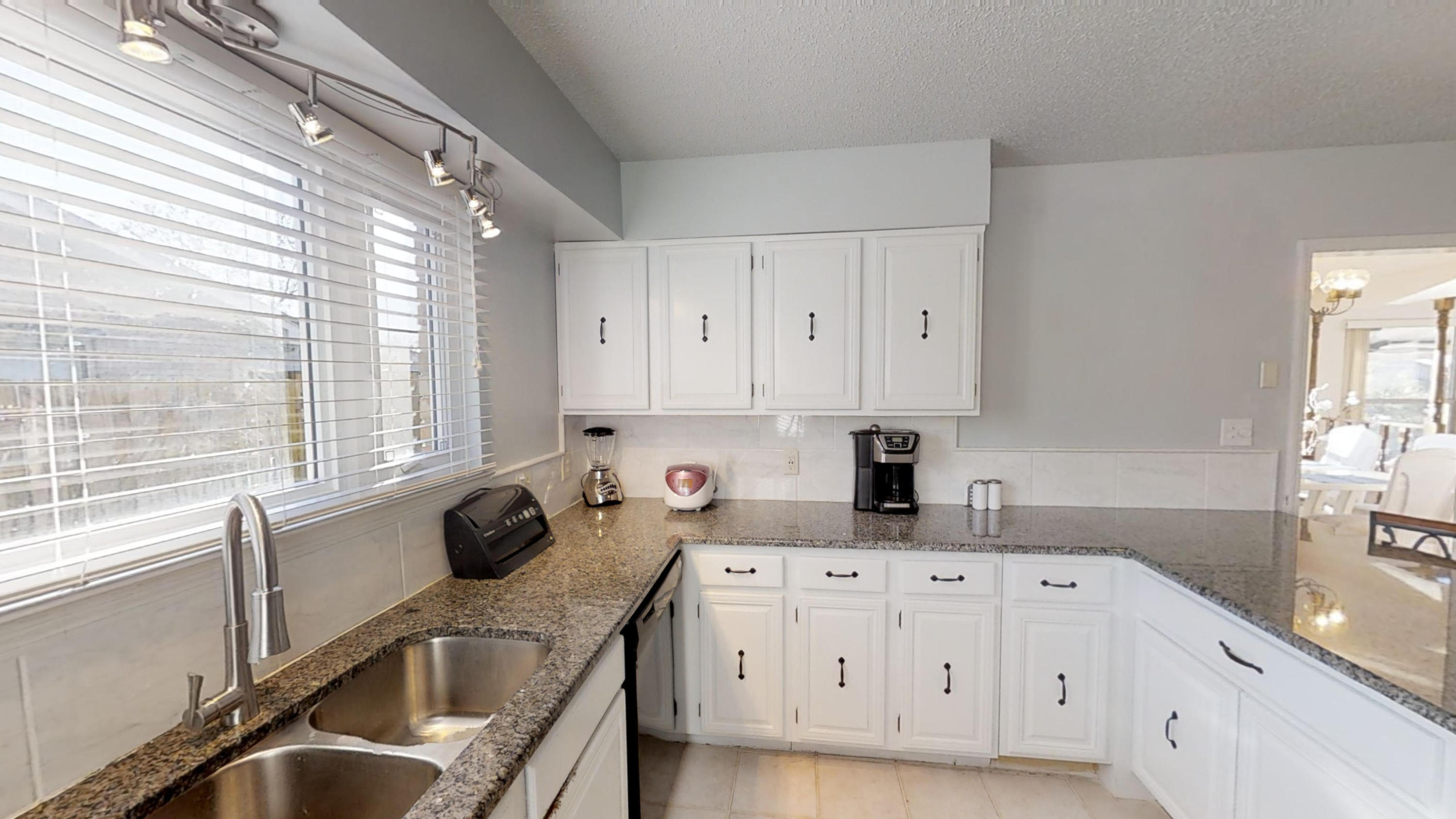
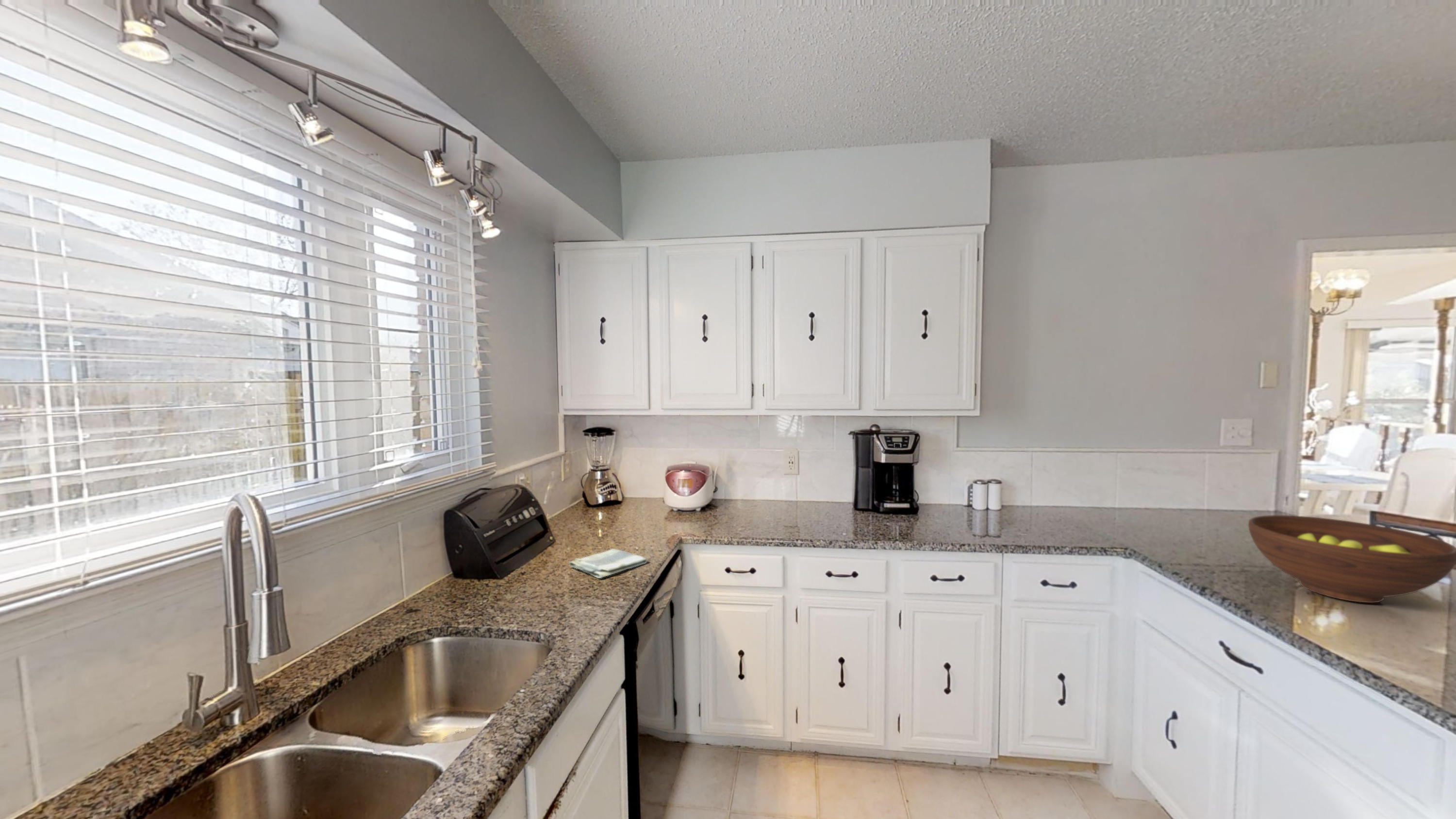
+ fruit bowl (1341, 563)
+ dish towel (608, 561)
